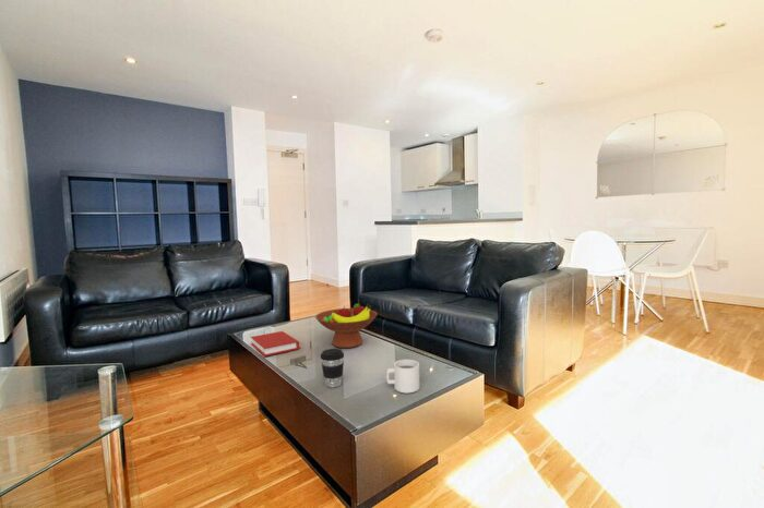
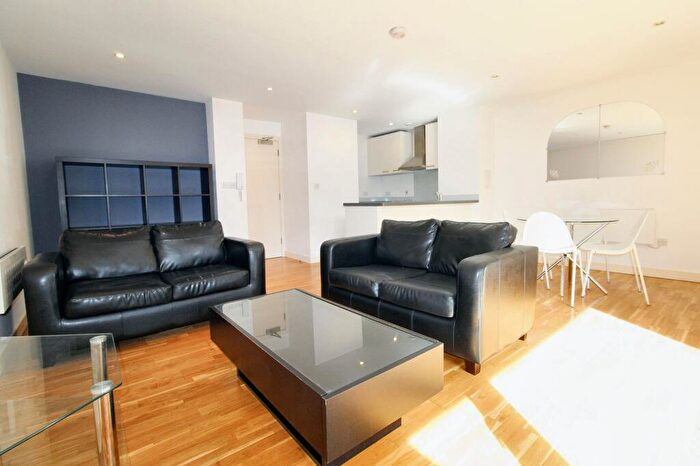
- mug (404, 376)
- coffee cup (332, 367)
- fruit bowl (346, 323)
- book (274, 342)
